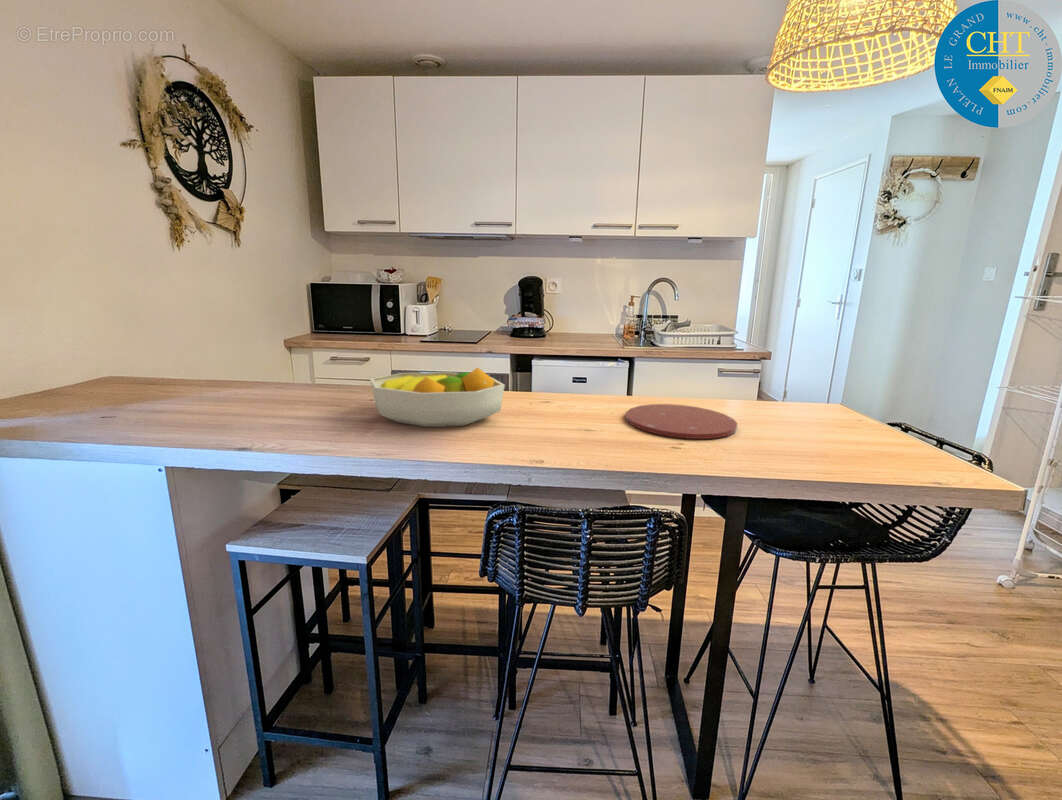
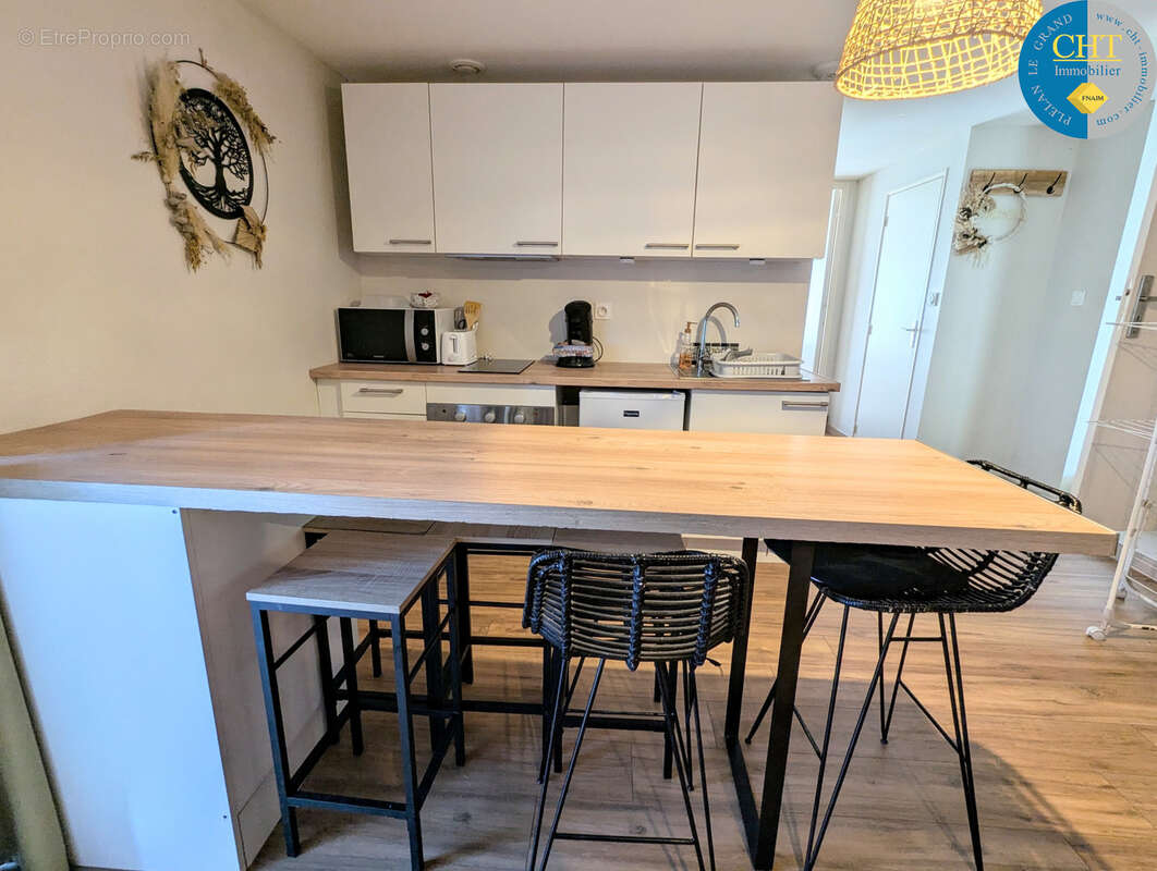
- fruit bowl (436, 391)
- plate (679, 419)
